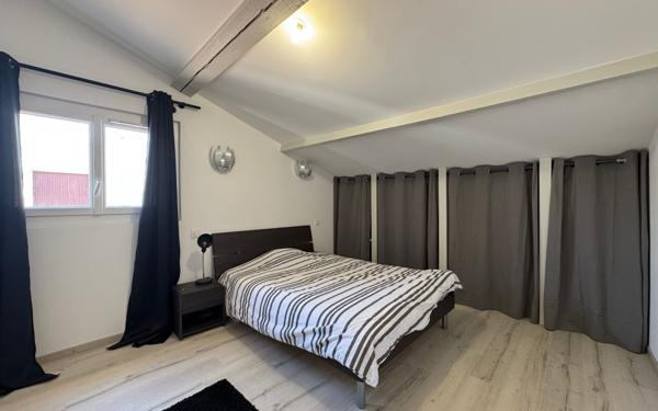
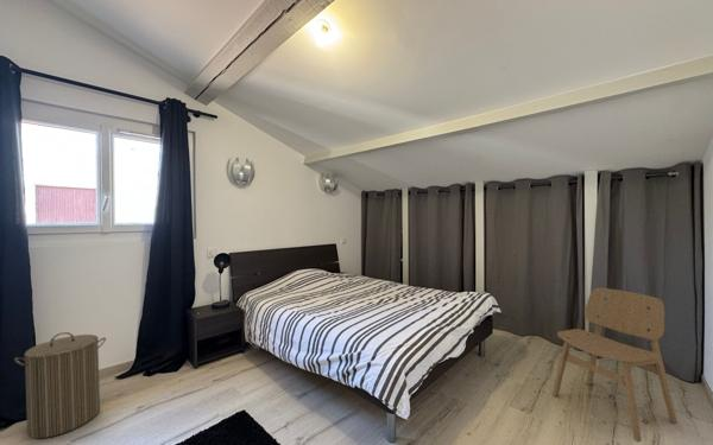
+ chair (610, 351)
+ laundry hamper (64, 376)
